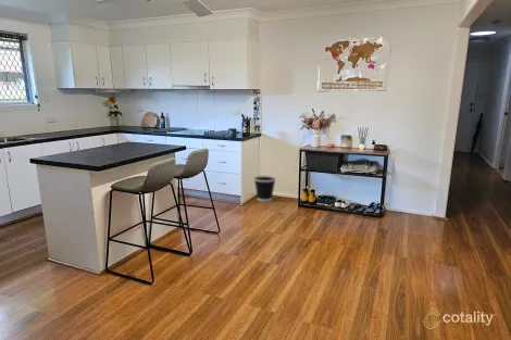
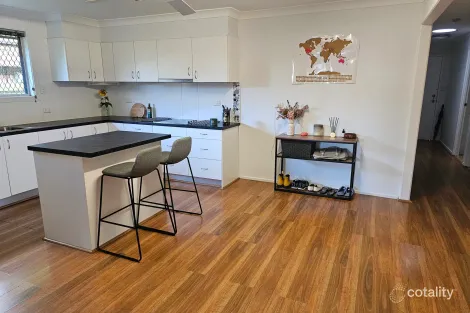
- wastebasket (264, 188)
